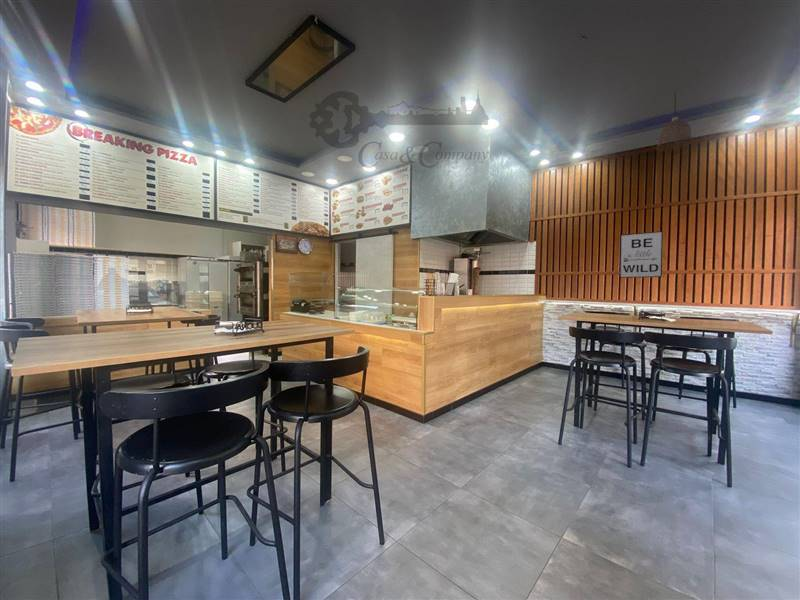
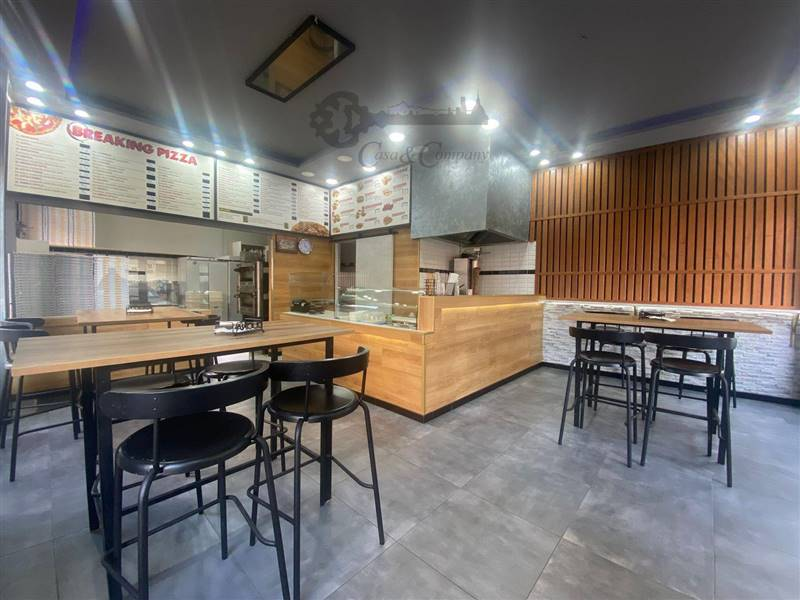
- wall art (640, 255)
- pendant lamp (674, 118)
